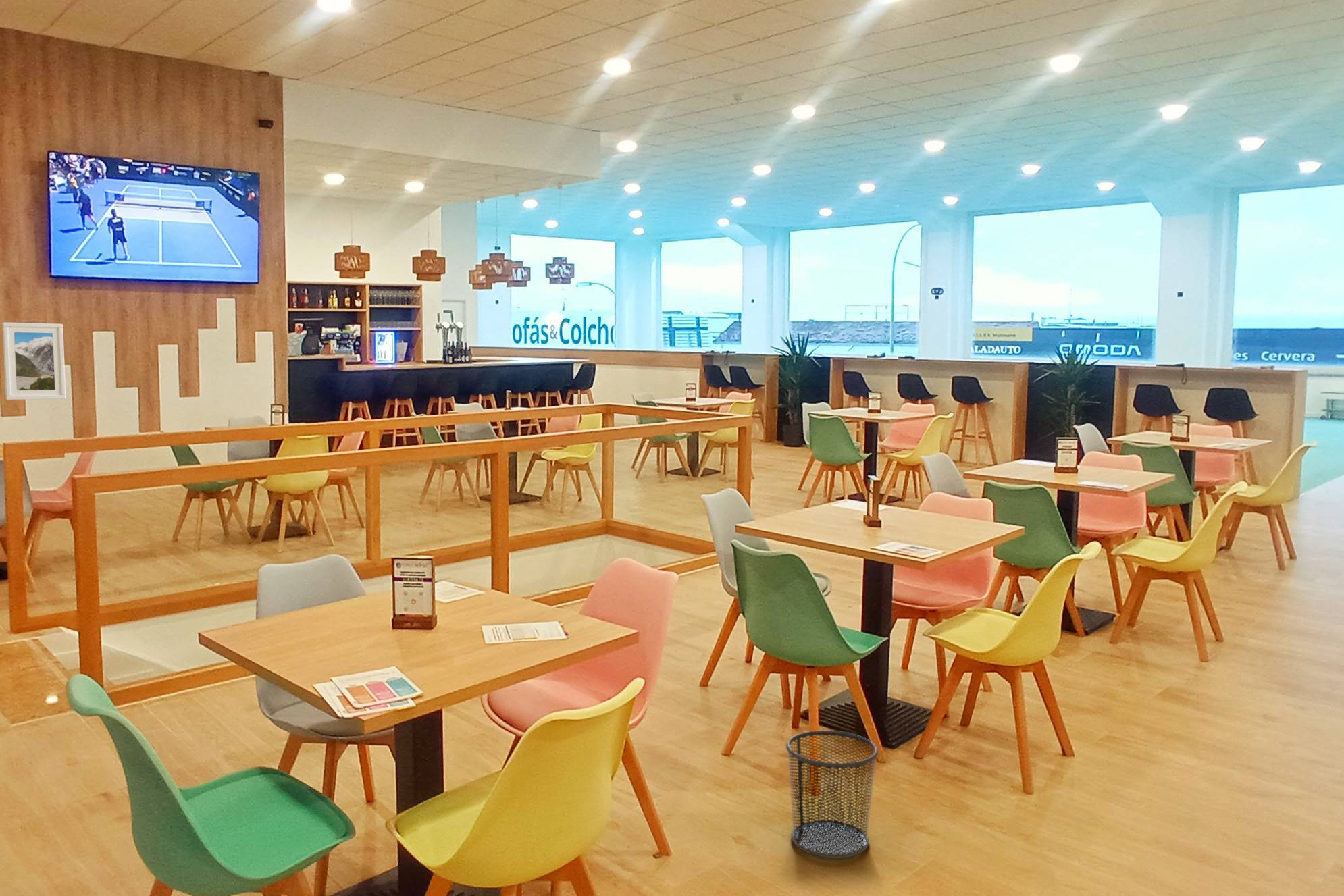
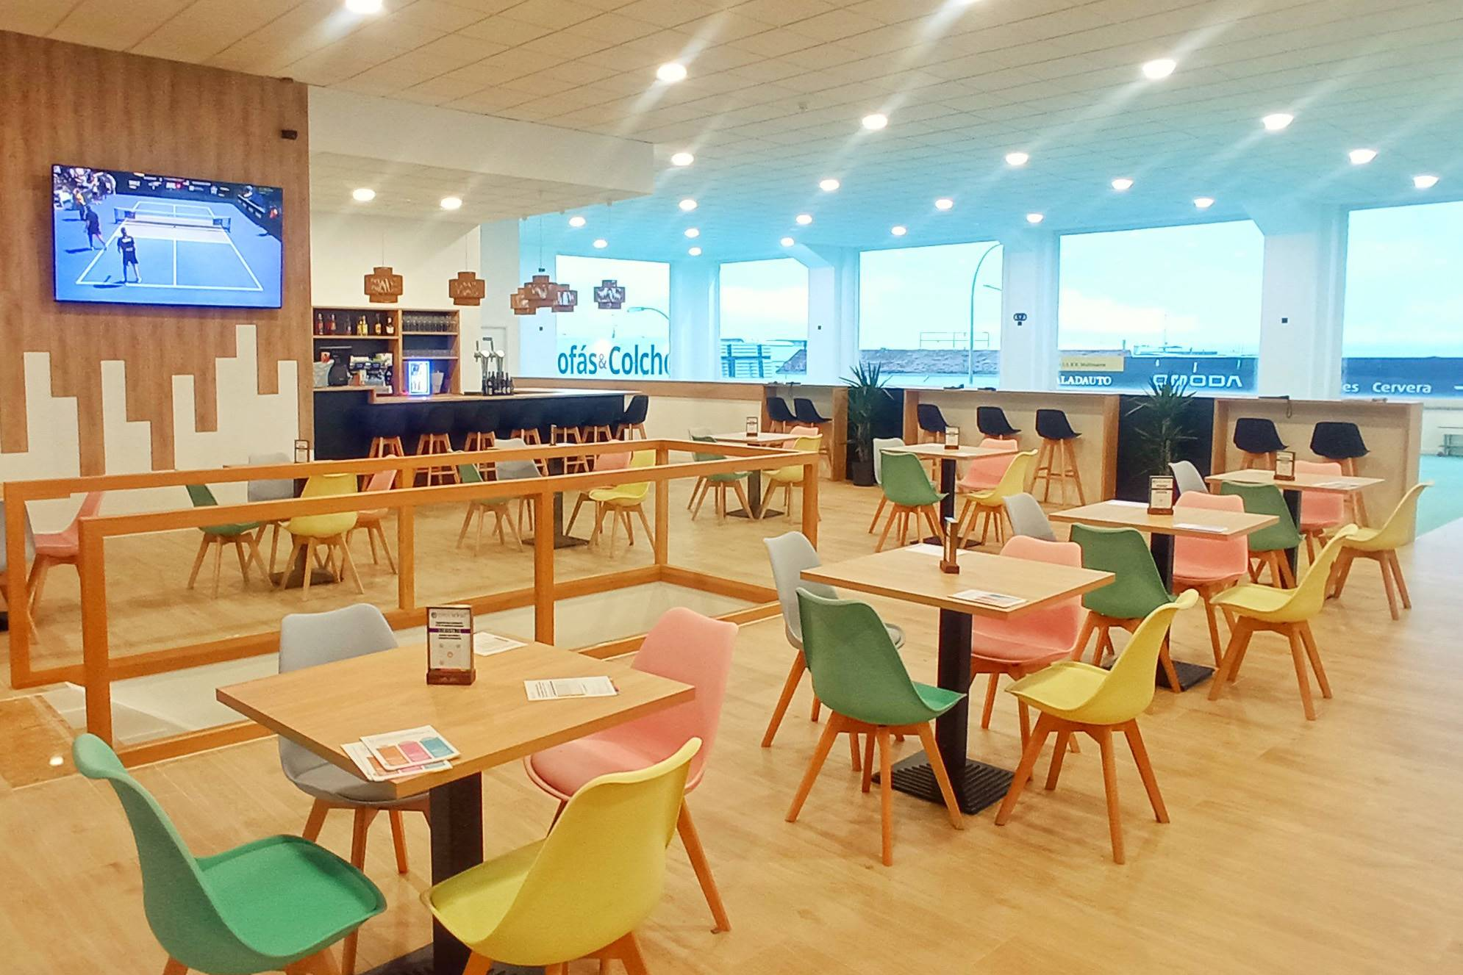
- waste bin (831, 793)
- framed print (34, 361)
